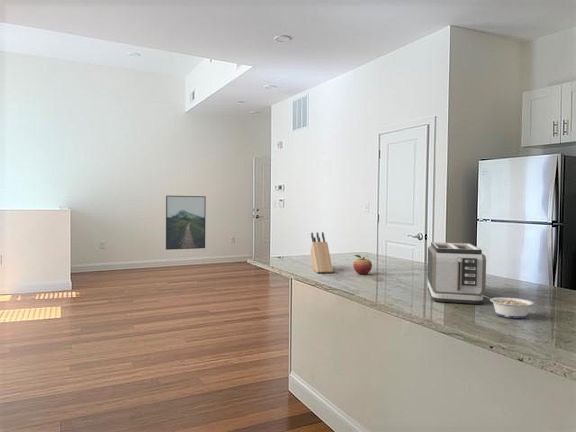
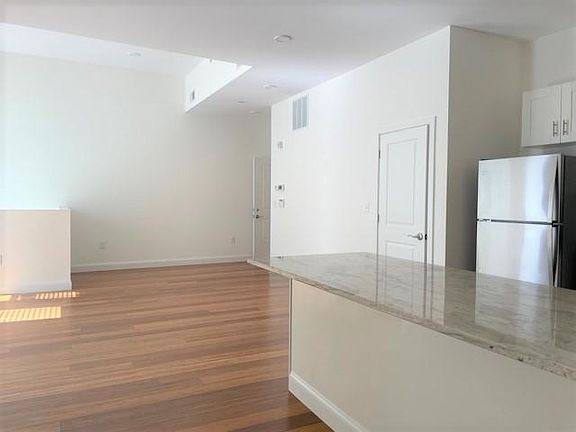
- fruit (362, 264)
- toaster (454, 270)
- legume (509, 306)
- knife block (320, 251)
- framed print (186, 222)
